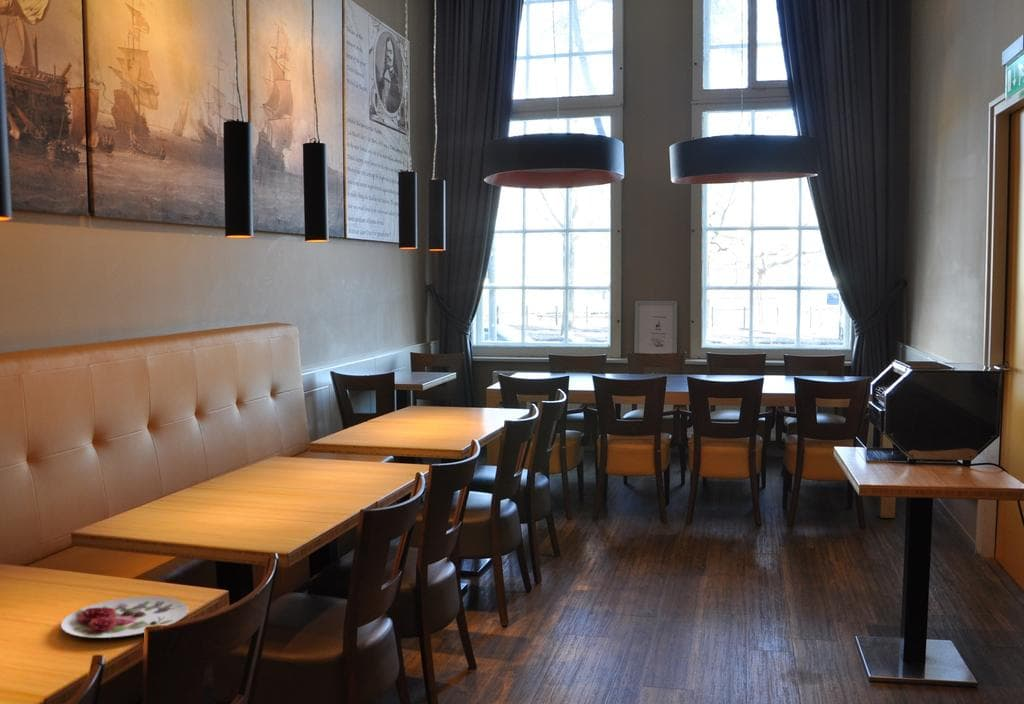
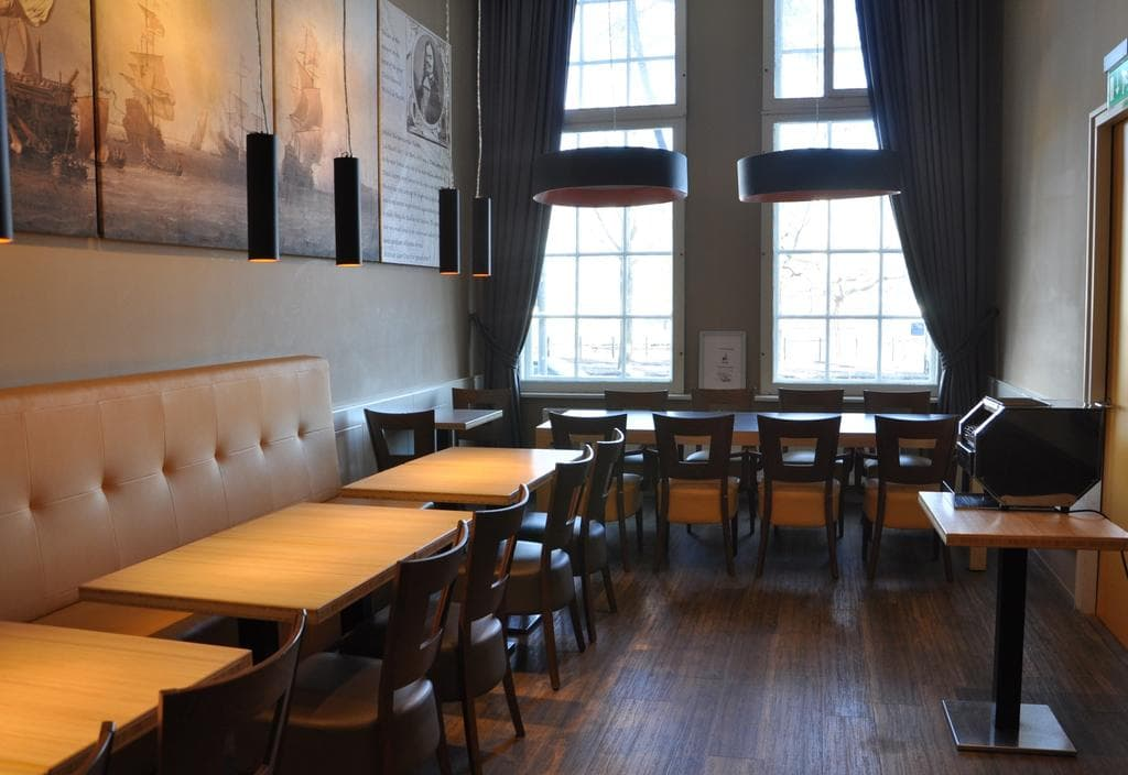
- plate (126, 615)
